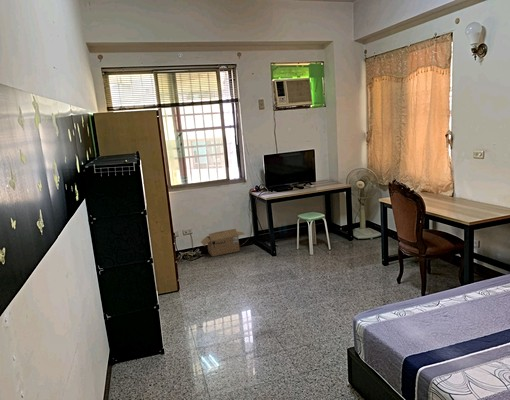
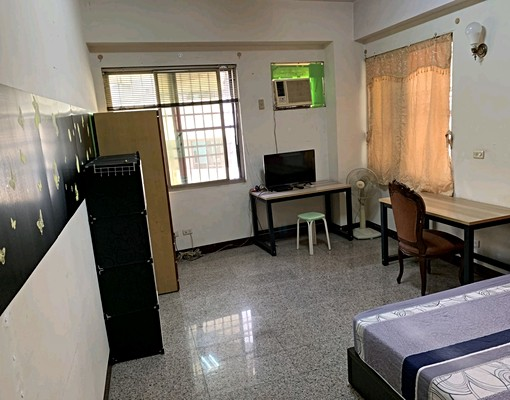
- cardboard box (222, 240)
